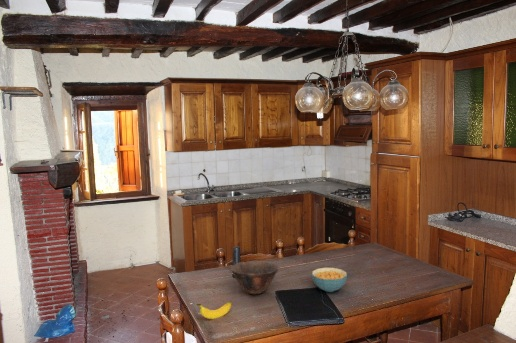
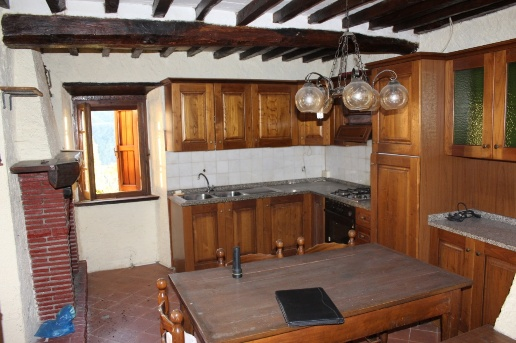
- banana (214, 310)
- cereal bowl (329, 281)
- bowl (255, 279)
